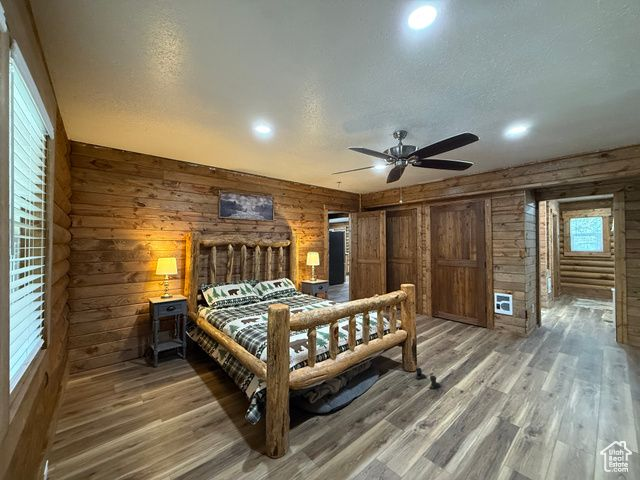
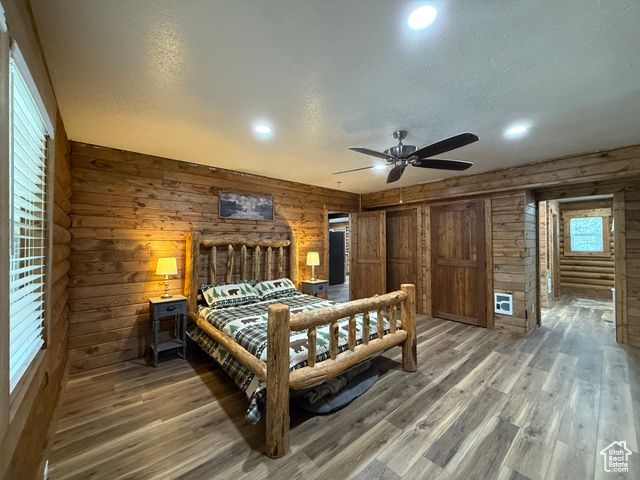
- boots (426, 377)
